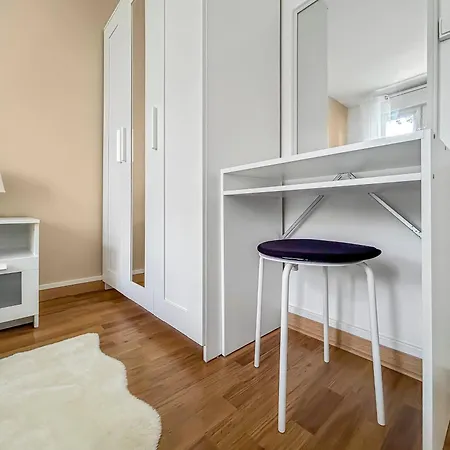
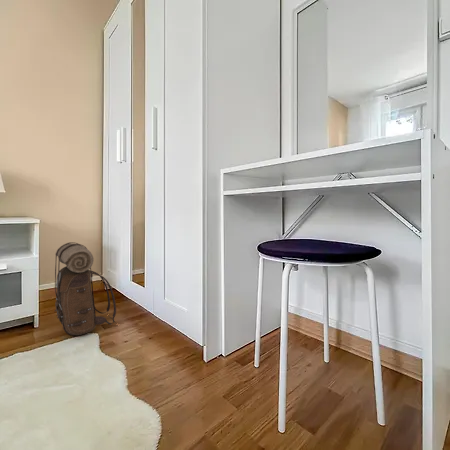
+ backpack (87, 285)
